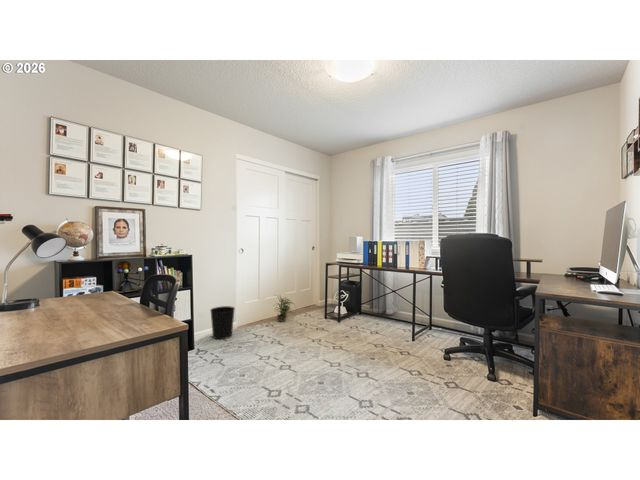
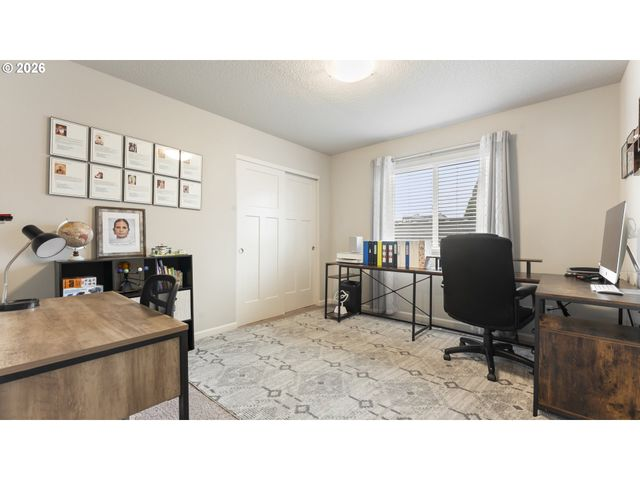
- potted plant (283, 307)
- wastebasket (222, 322)
